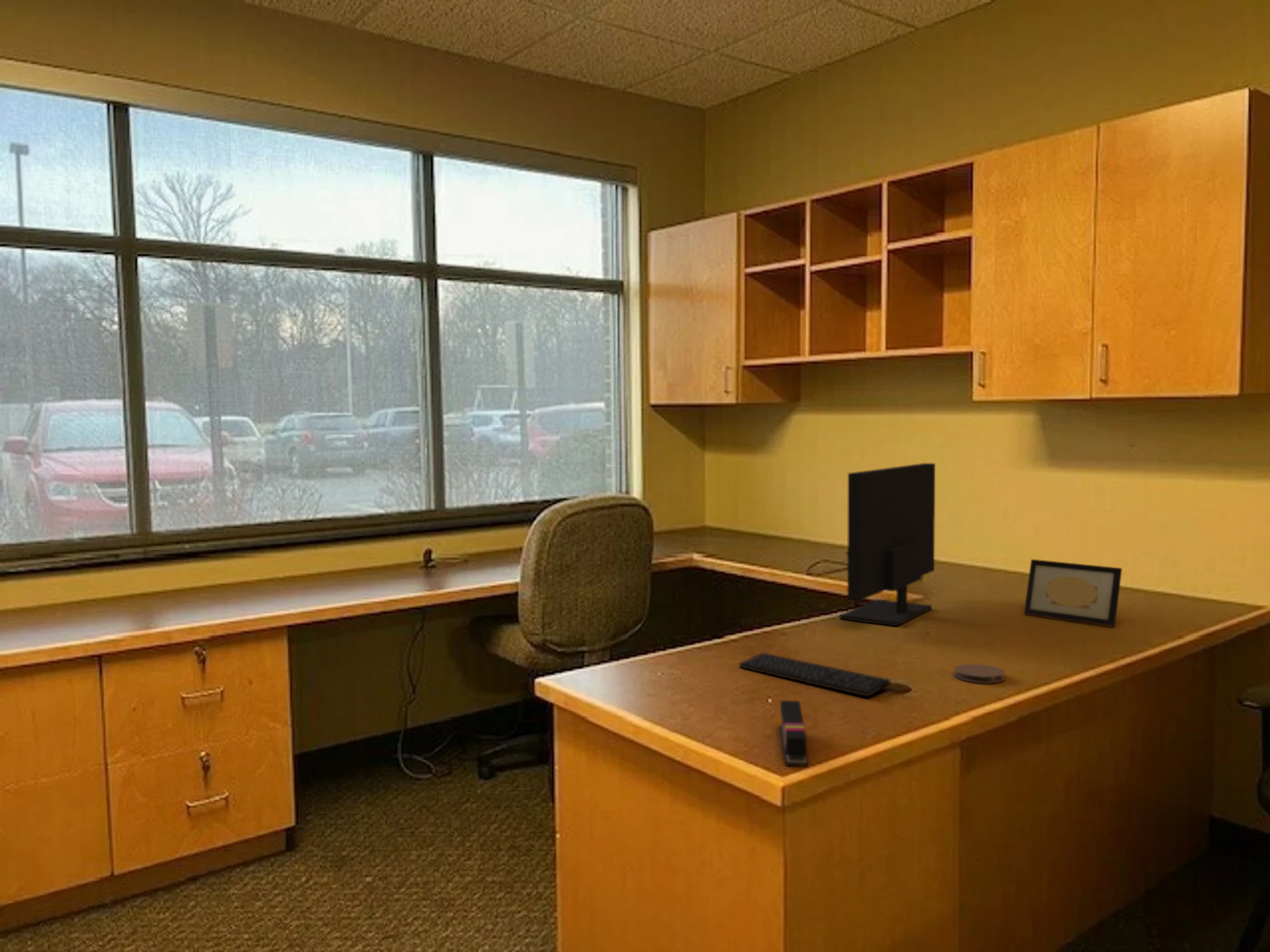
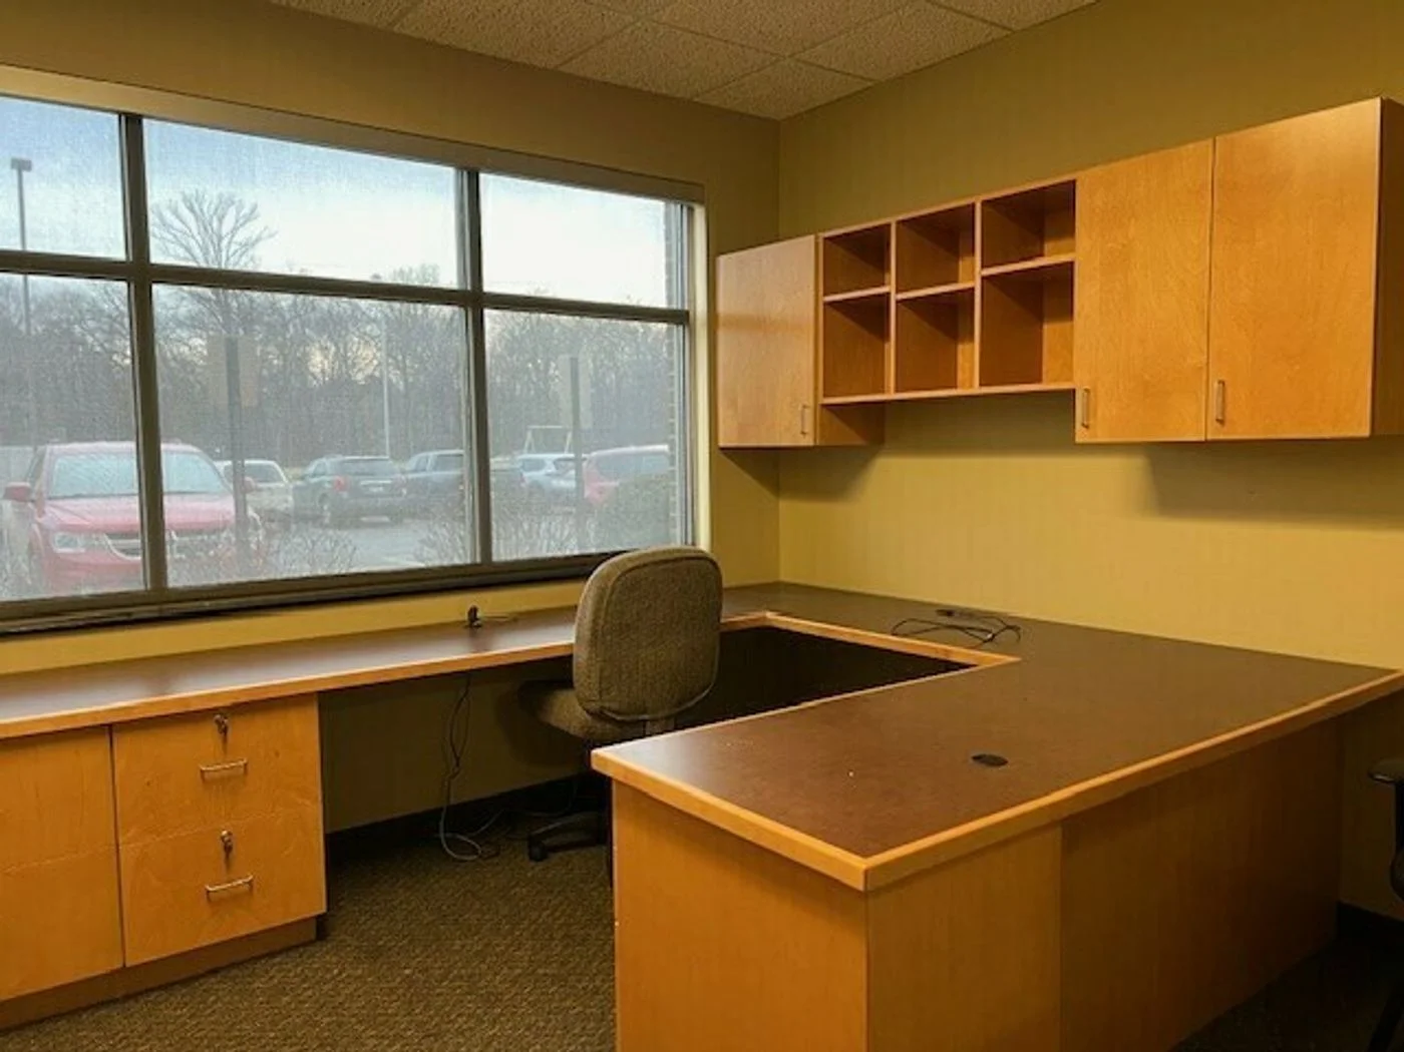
- stapler (793, 731)
- picture frame (1074, 590)
- coaster (979, 673)
- monitor (886, 540)
- keyboard (811, 673)
